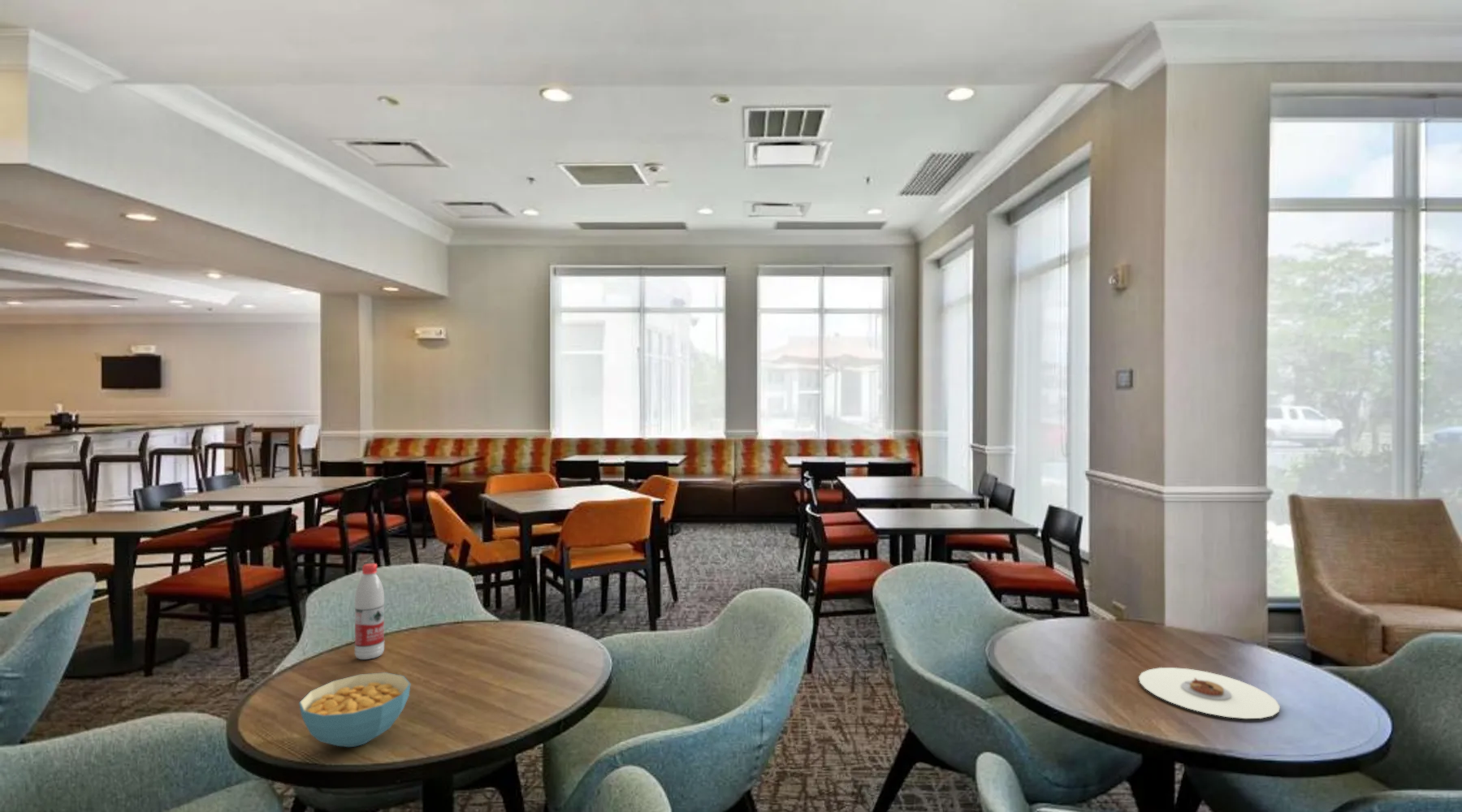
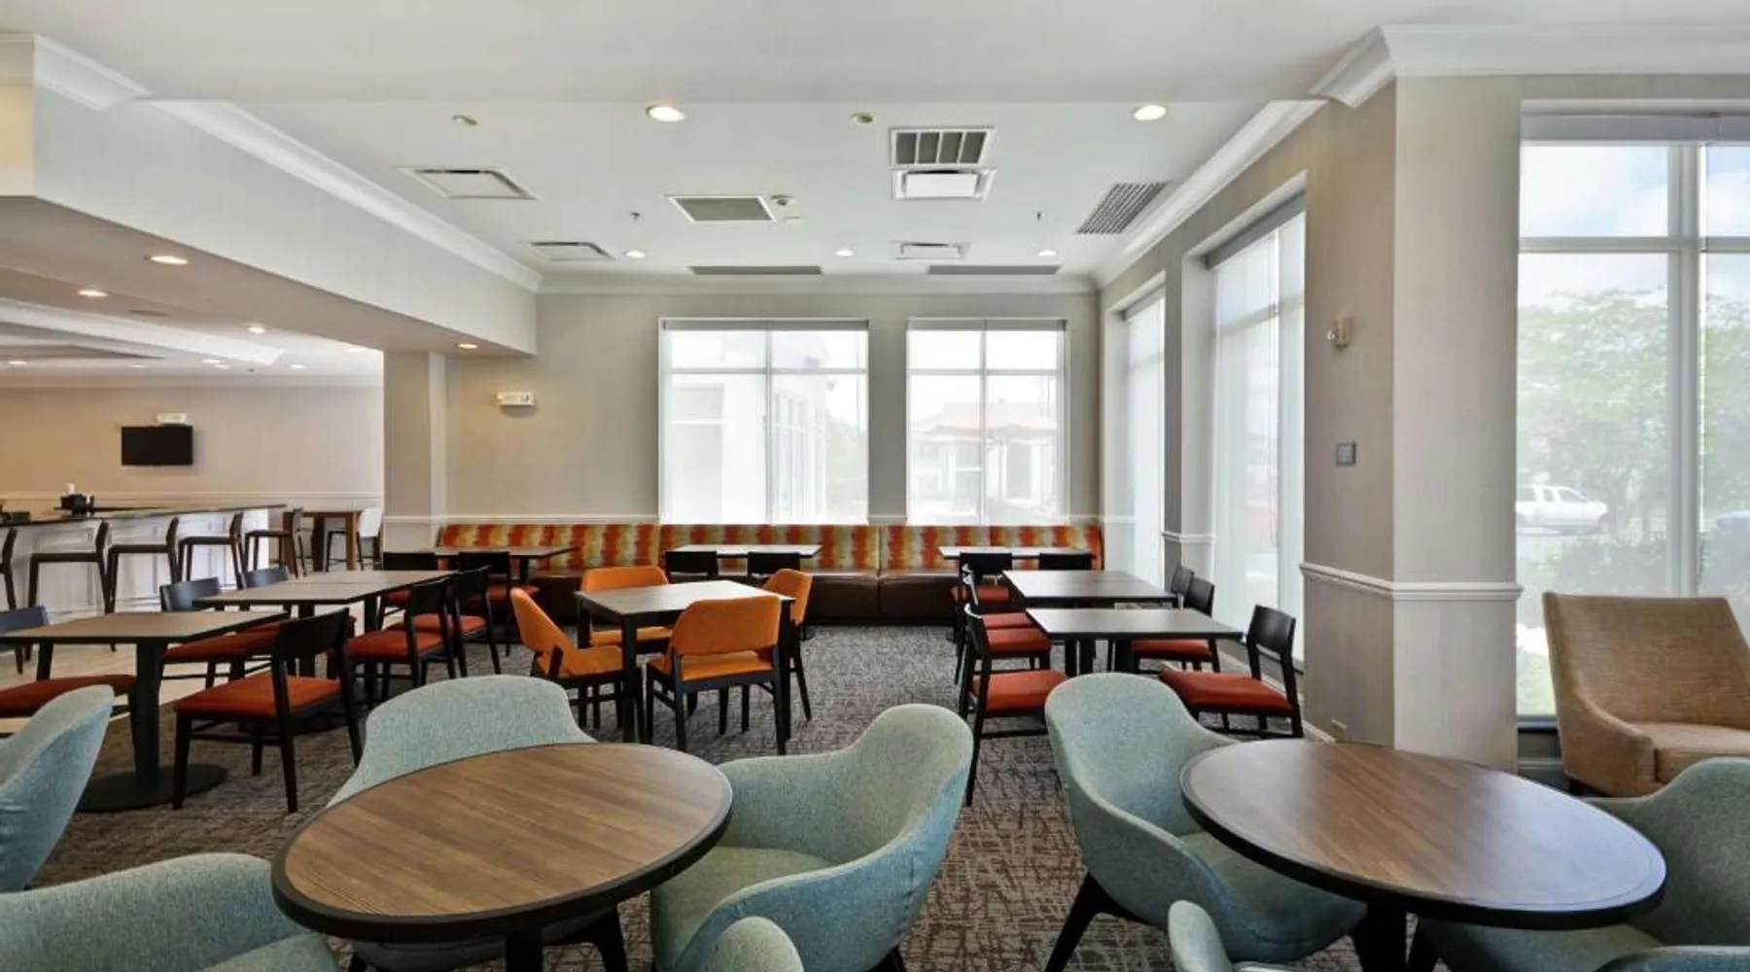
- plate (1205, 687)
- cereal bowl (357, 715)
- water bottle (370, 610)
